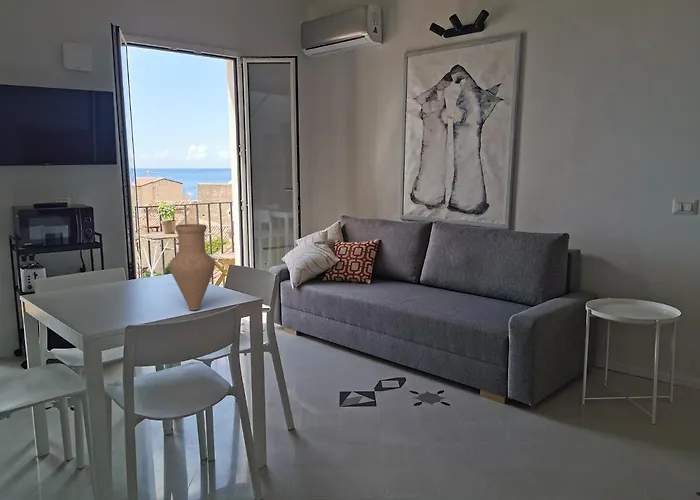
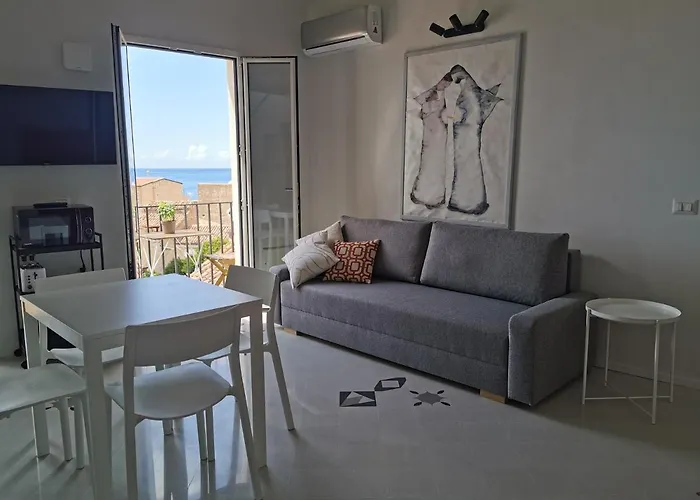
- vase (192, 267)
